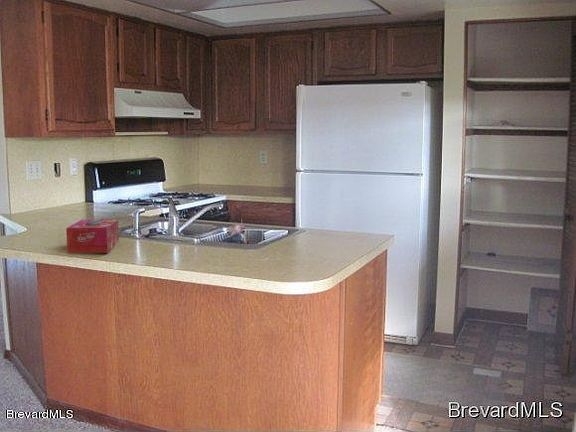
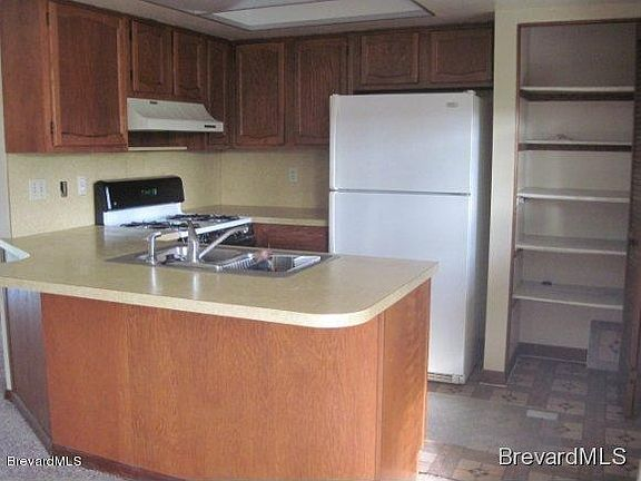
- tissue box (94, 235)
